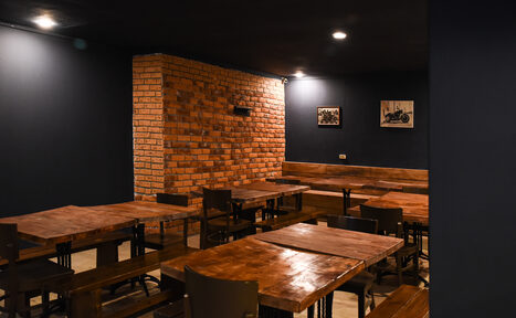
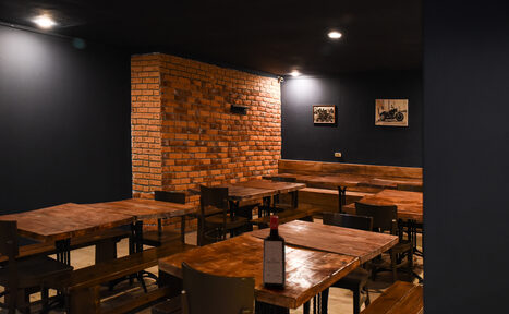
+ liquor bottle (274, 251)
